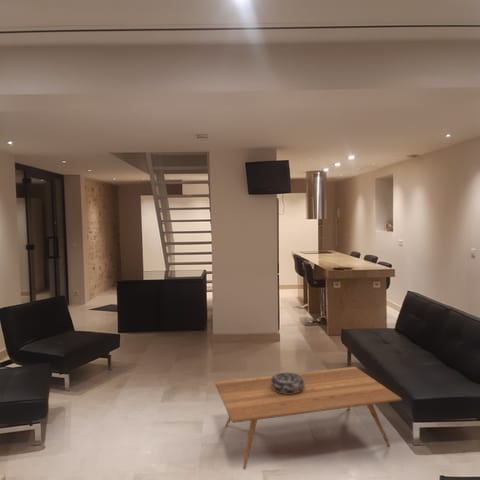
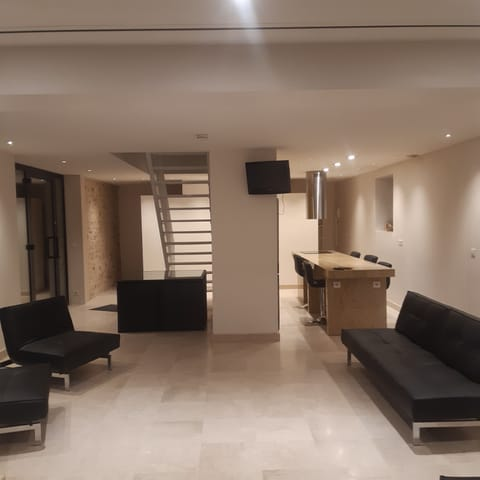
- decorative bowl (287, 382)
- coffee table (303, 412)
